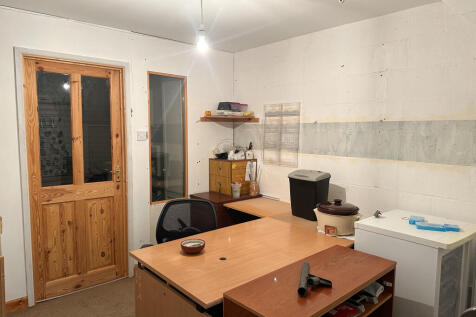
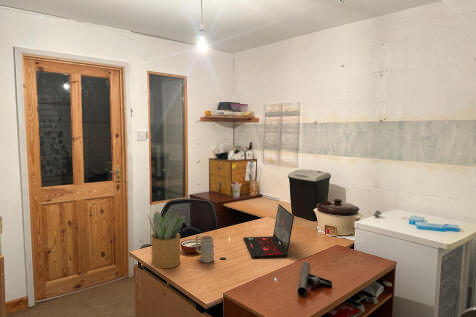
+ mug (204, 247)
+ laptop (274, 228)
+ potted plant (165, 237)
